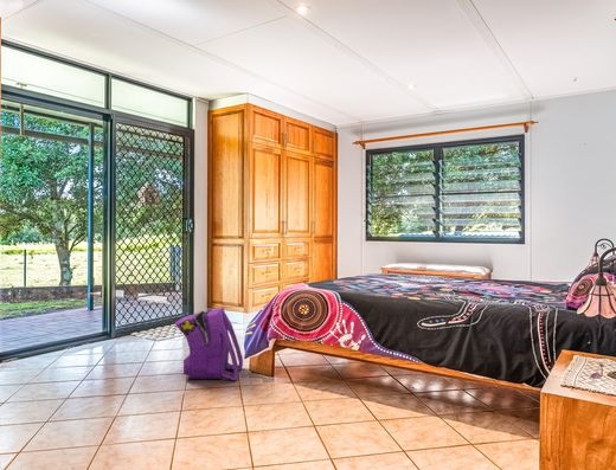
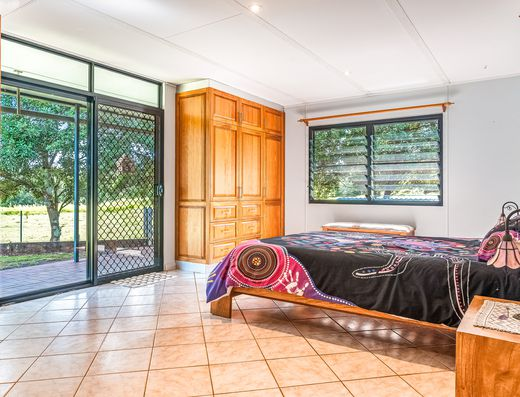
- backpack (210, 342)
